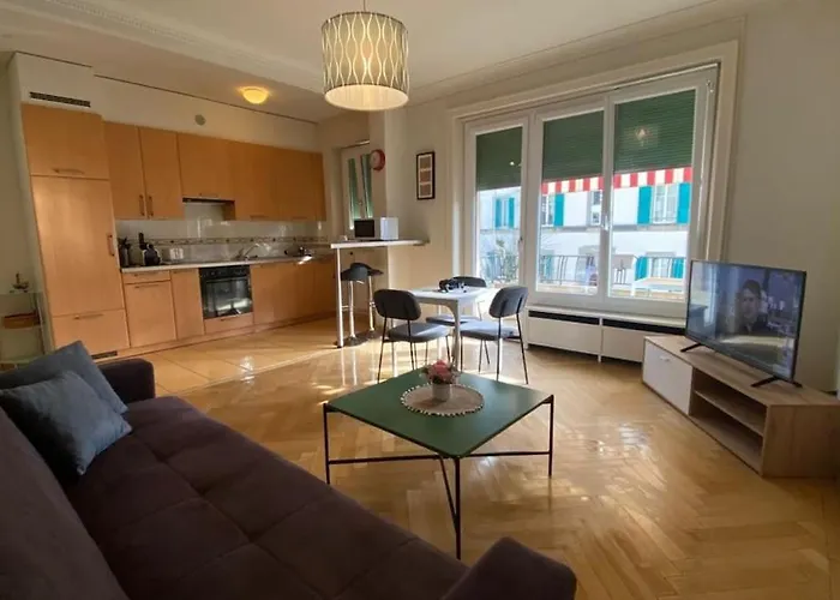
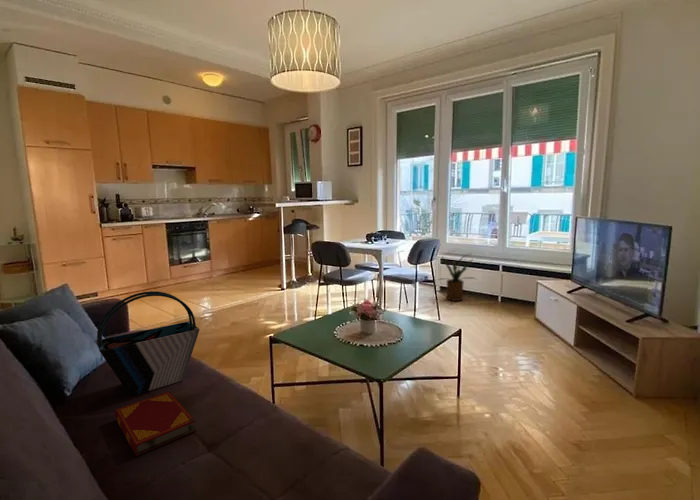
+ house plant (455, 275)
+ tote bag (149, 337)
+ hardback book (154, 420)
